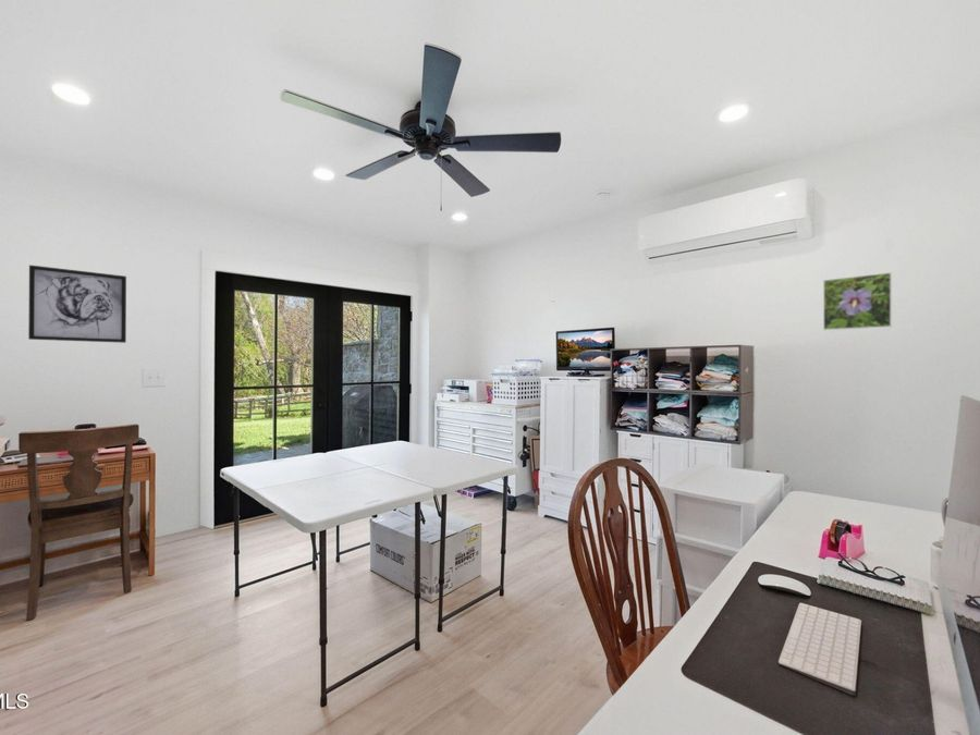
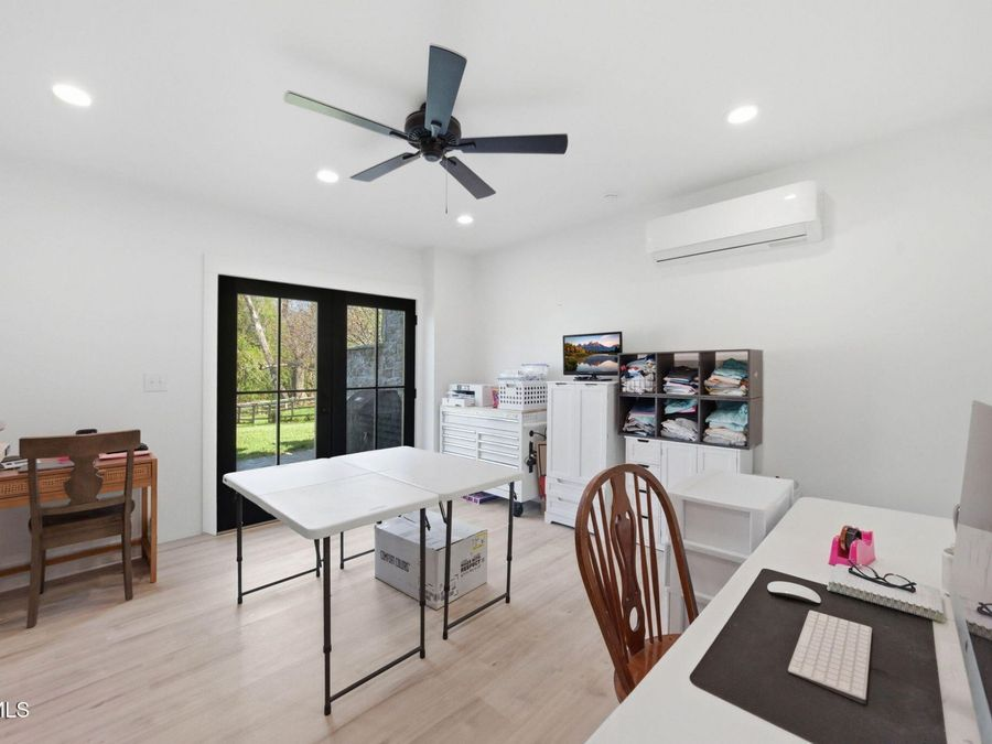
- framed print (856, 302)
- wall art (79, 306)
